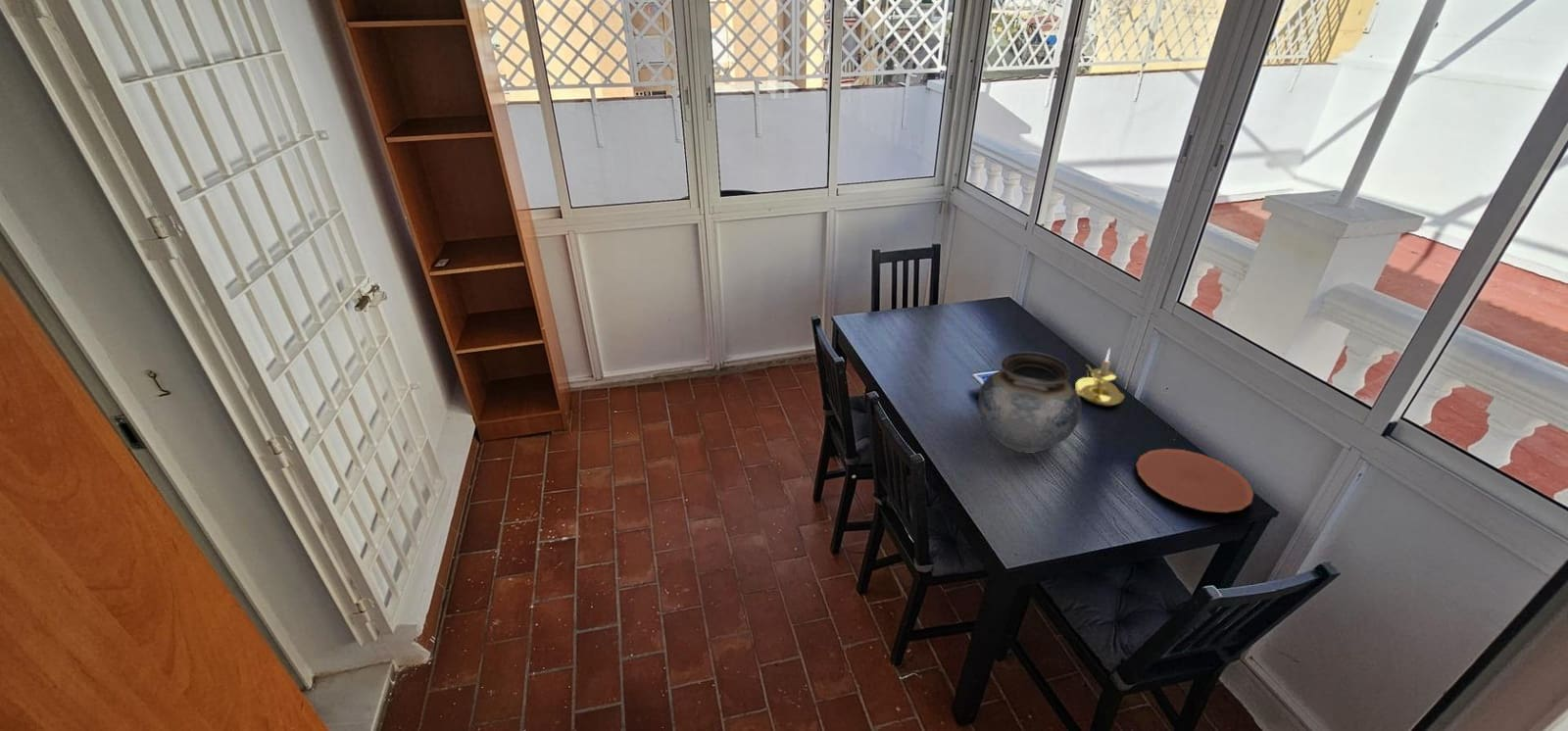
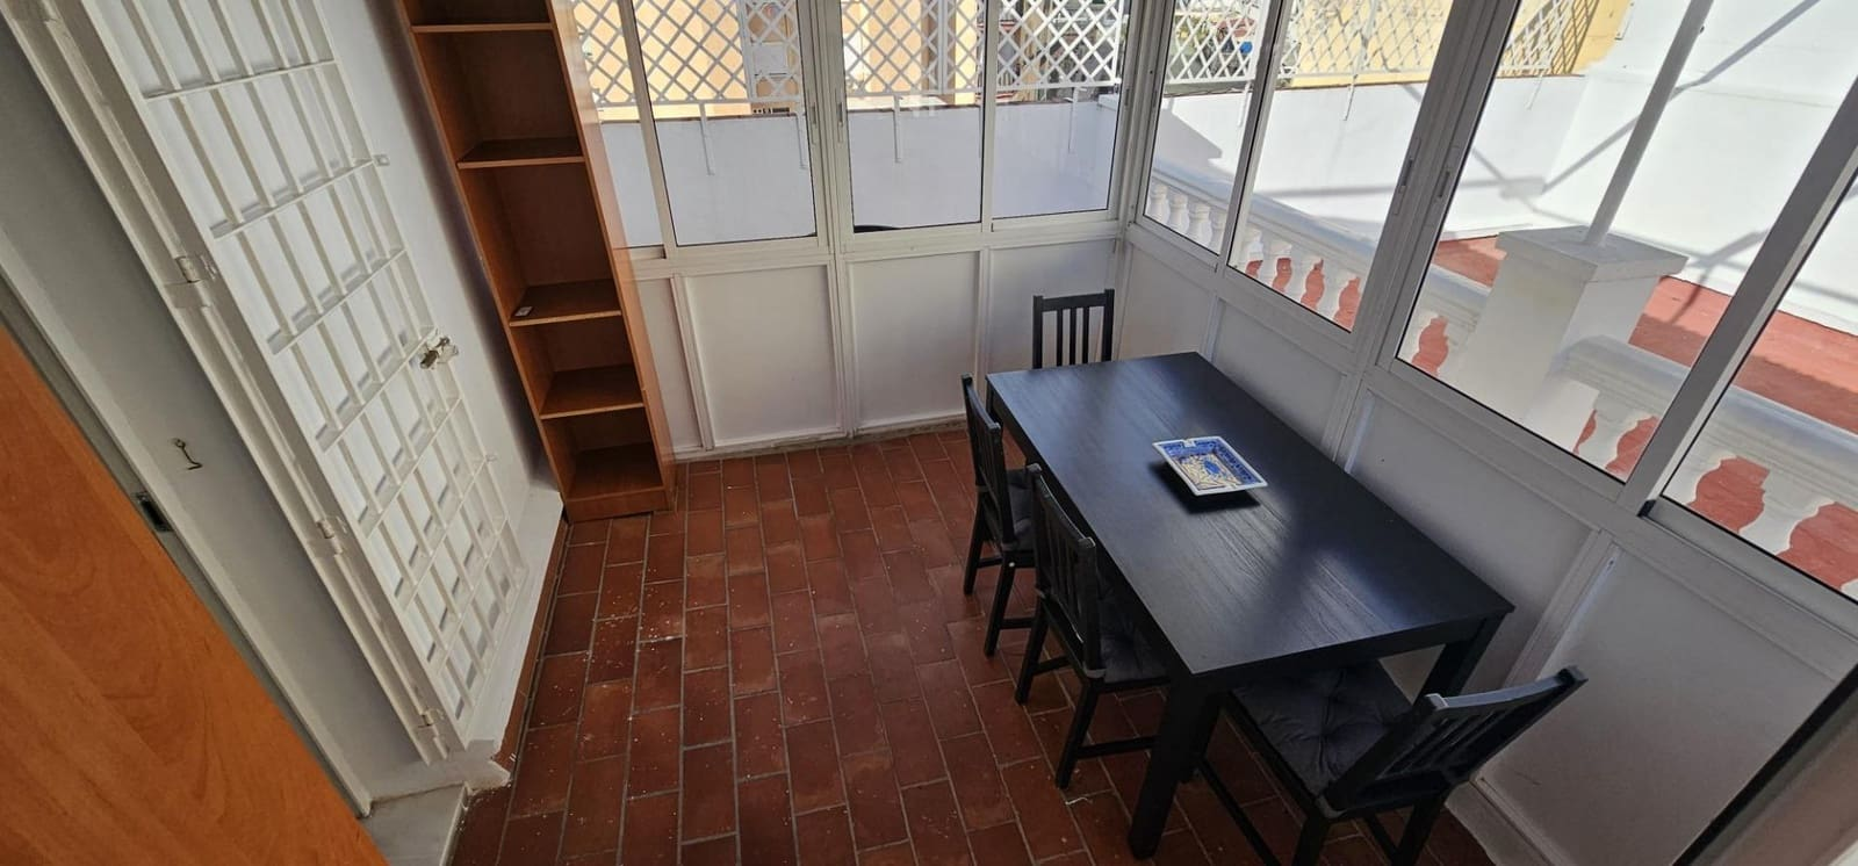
- candle holder (1102, 369)
- vase (1028, 403)
- plate (1192, 481)
